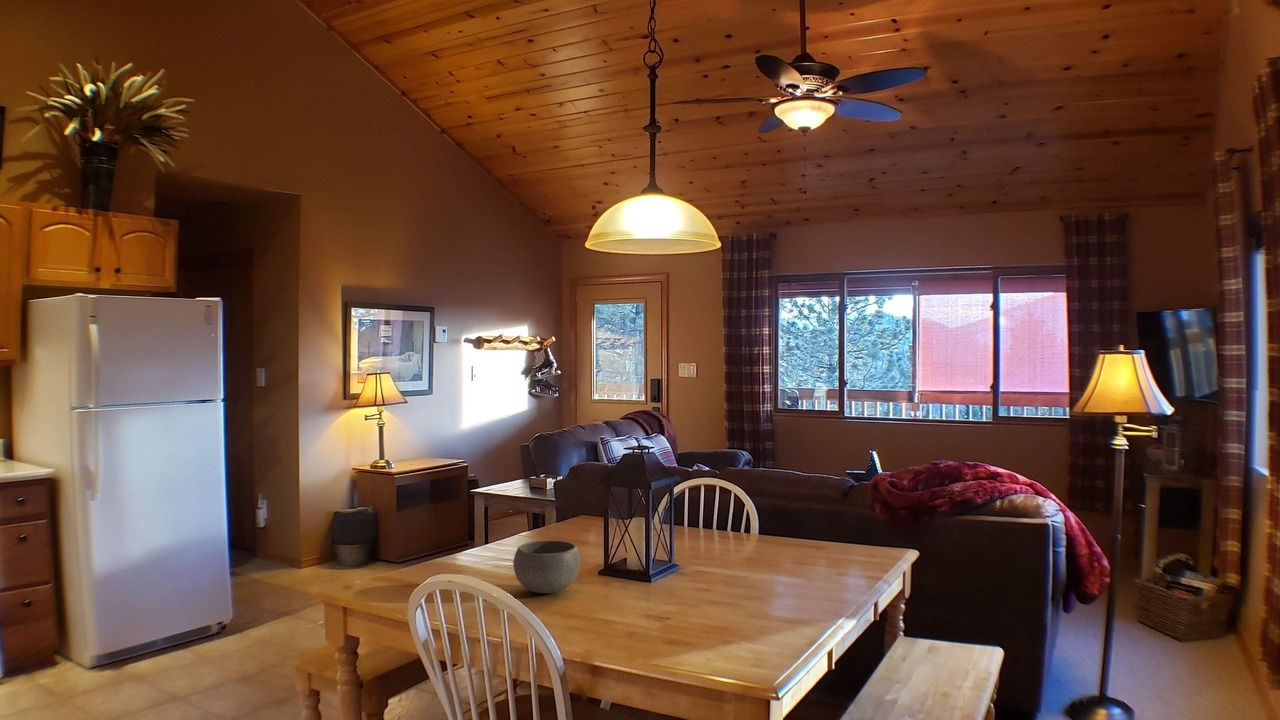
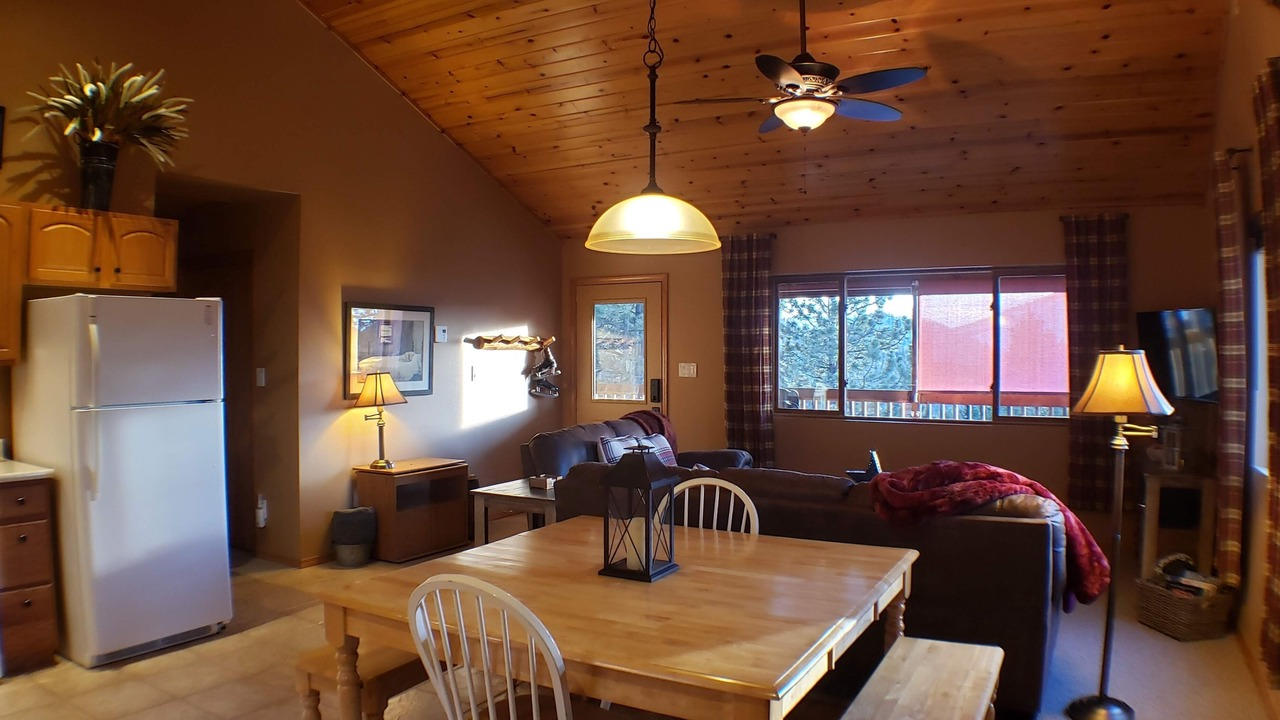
- bowl (547, 569)
